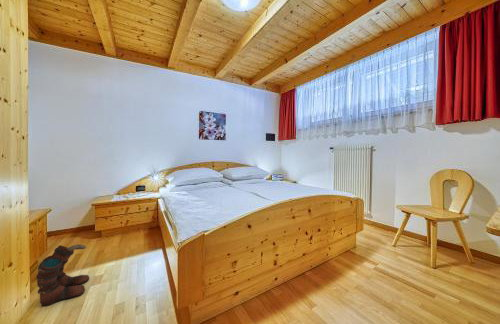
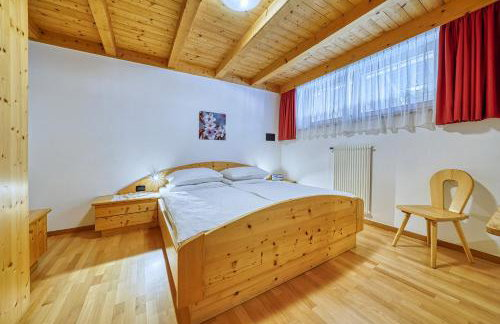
- boots (63, 267)
